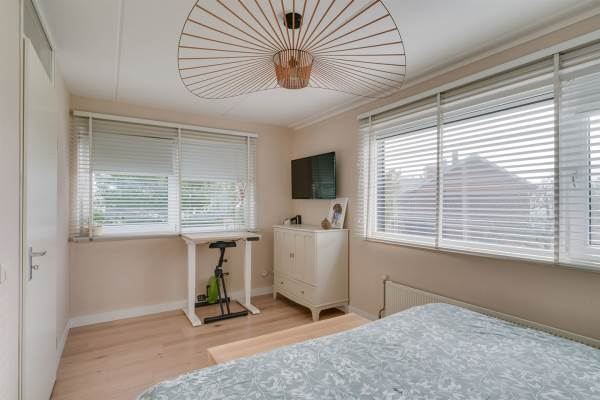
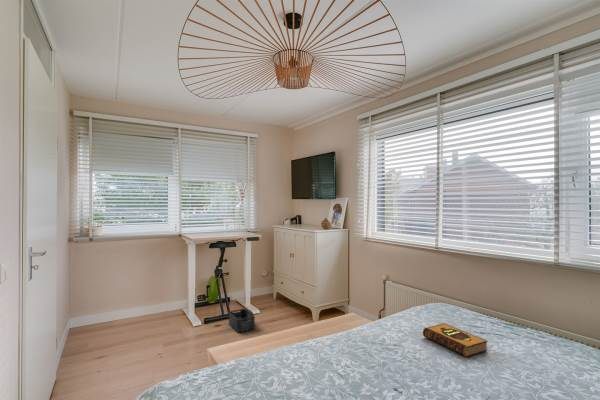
+ storage bin (241, 319)
+ hardback book (453, 339)
